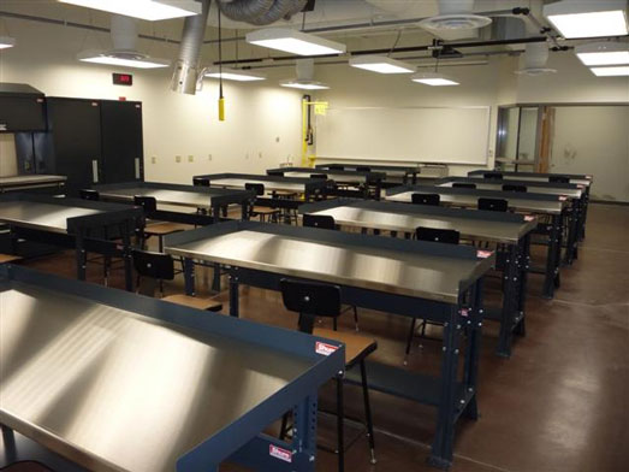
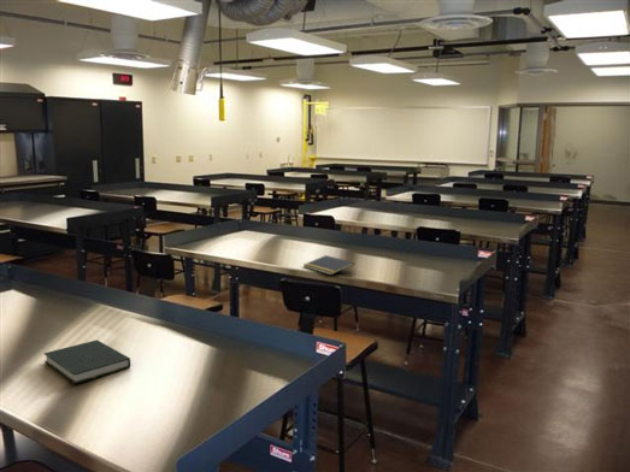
+ notepad (328, 264)
+ book (87, 360)
